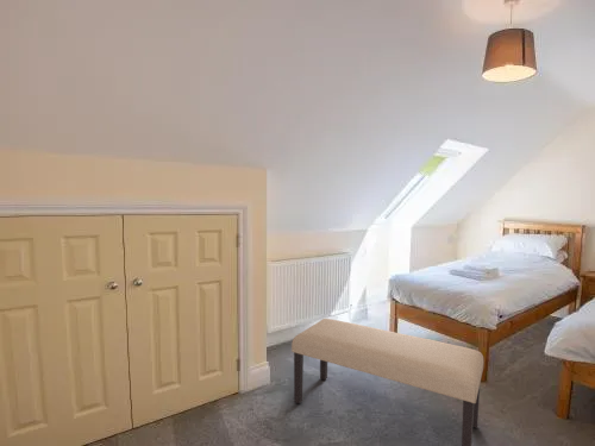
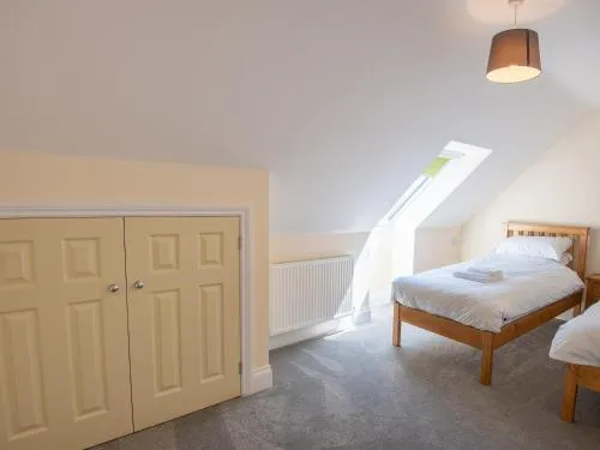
- bench (382, 376)
